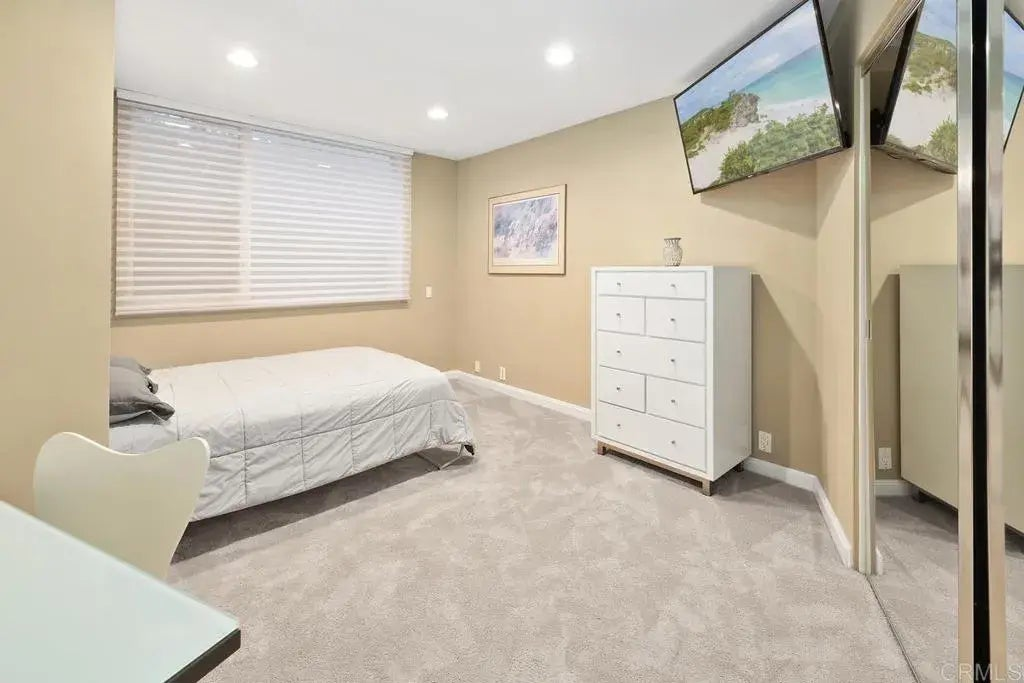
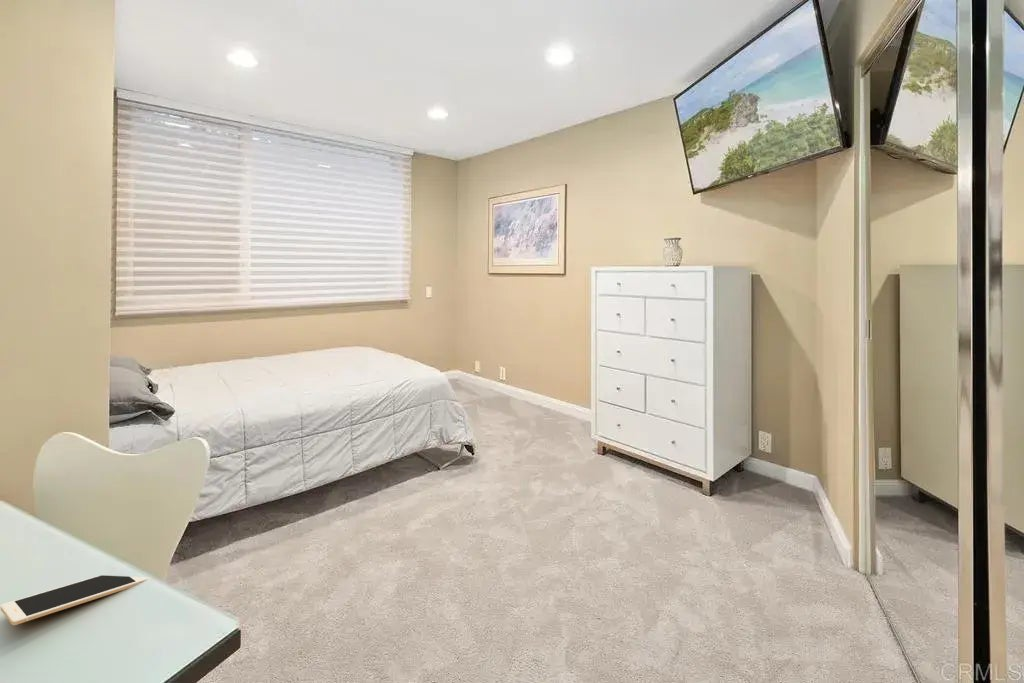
+ cell phone (80, 592)
